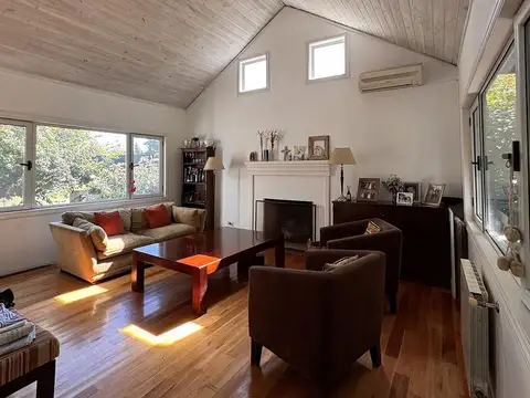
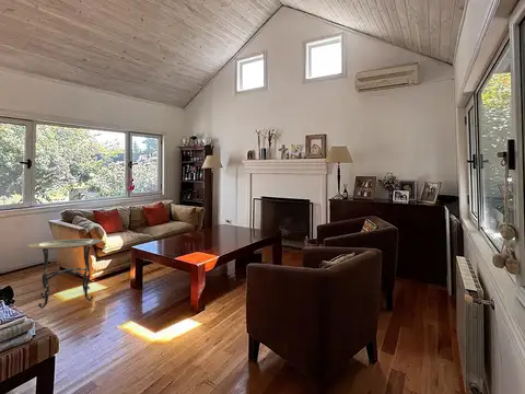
+ side table (67, 270)
